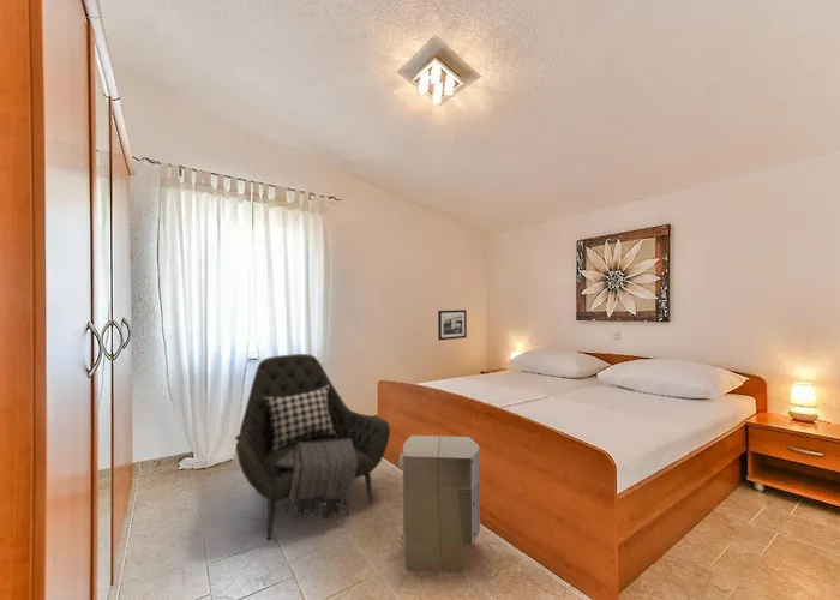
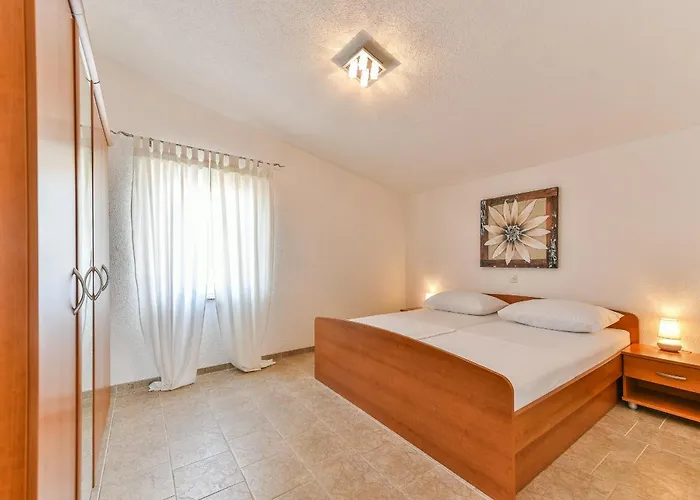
- armchair (307, 430)
- picture frame (452, 324)
- air purifier (439, 498)
